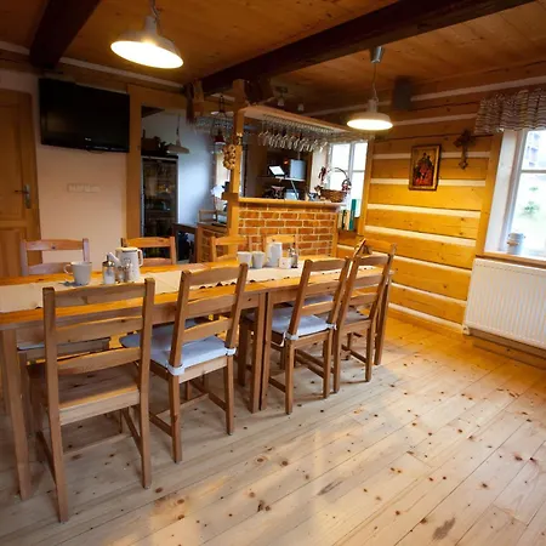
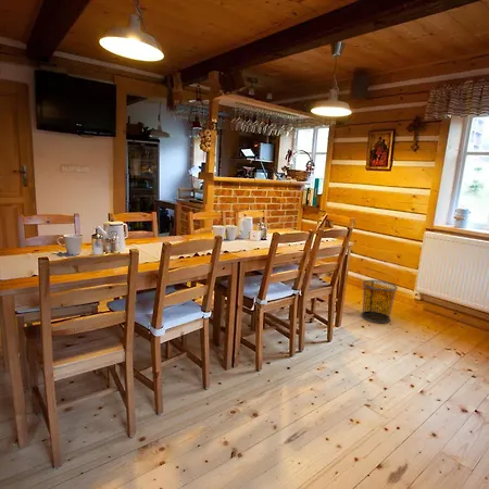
+ waste bin (377, 301)
